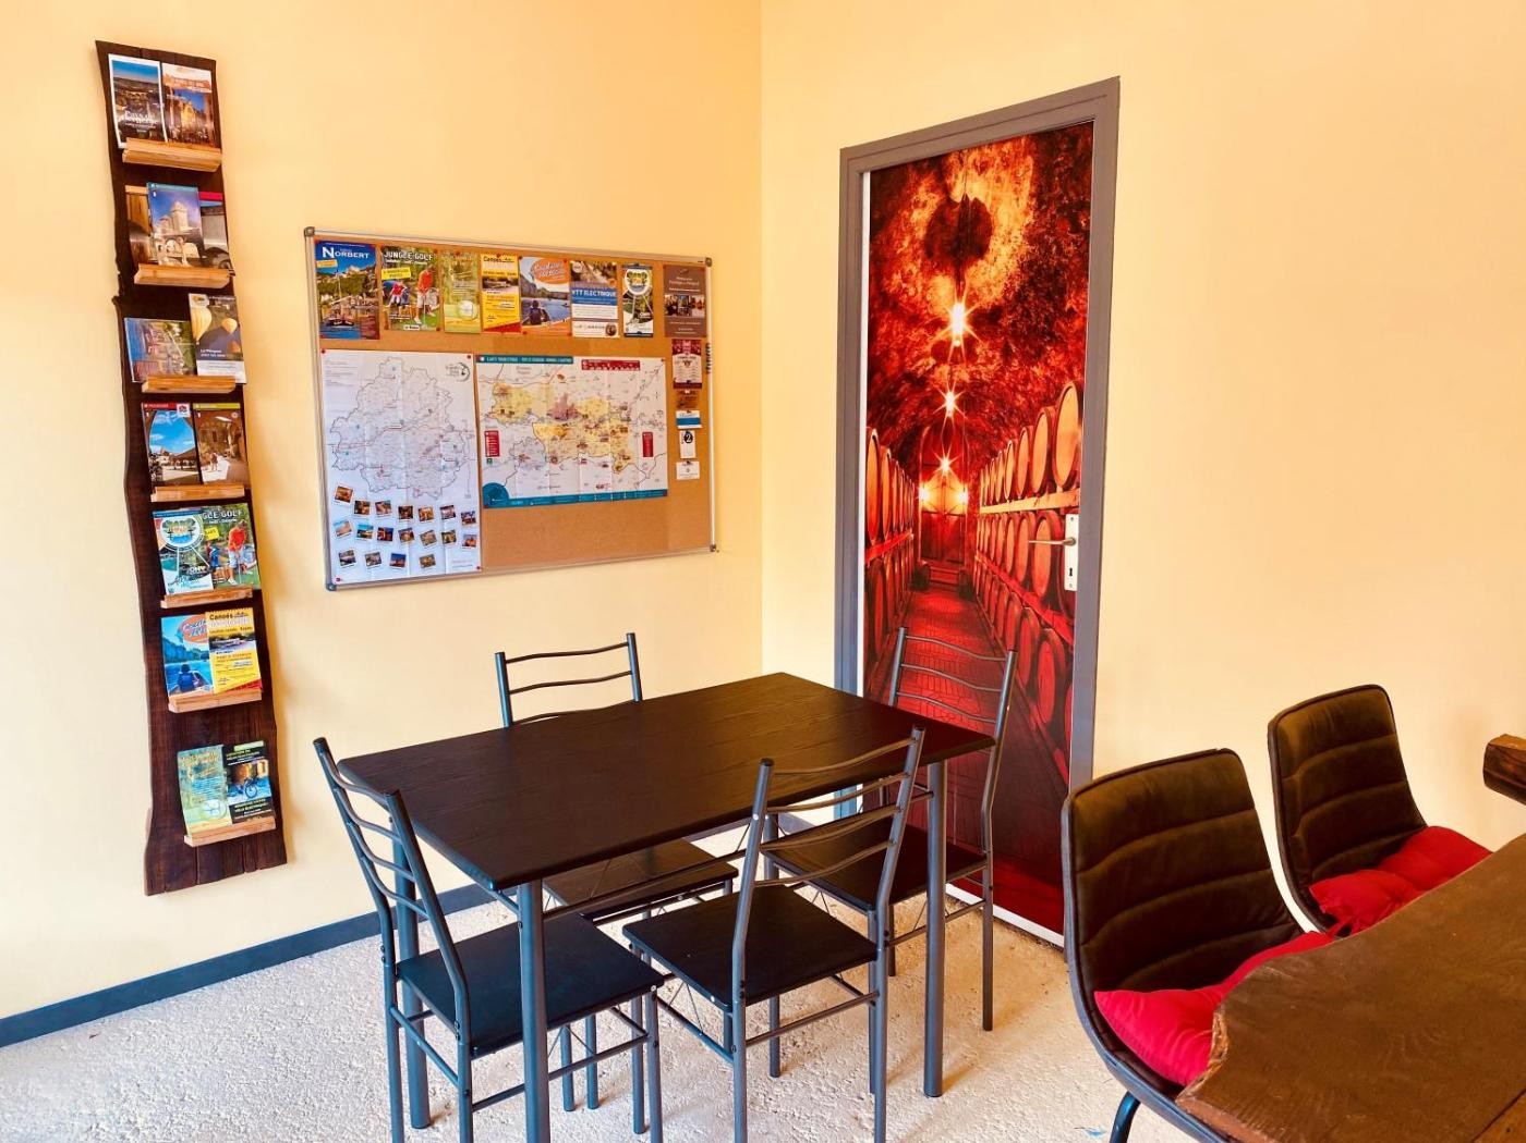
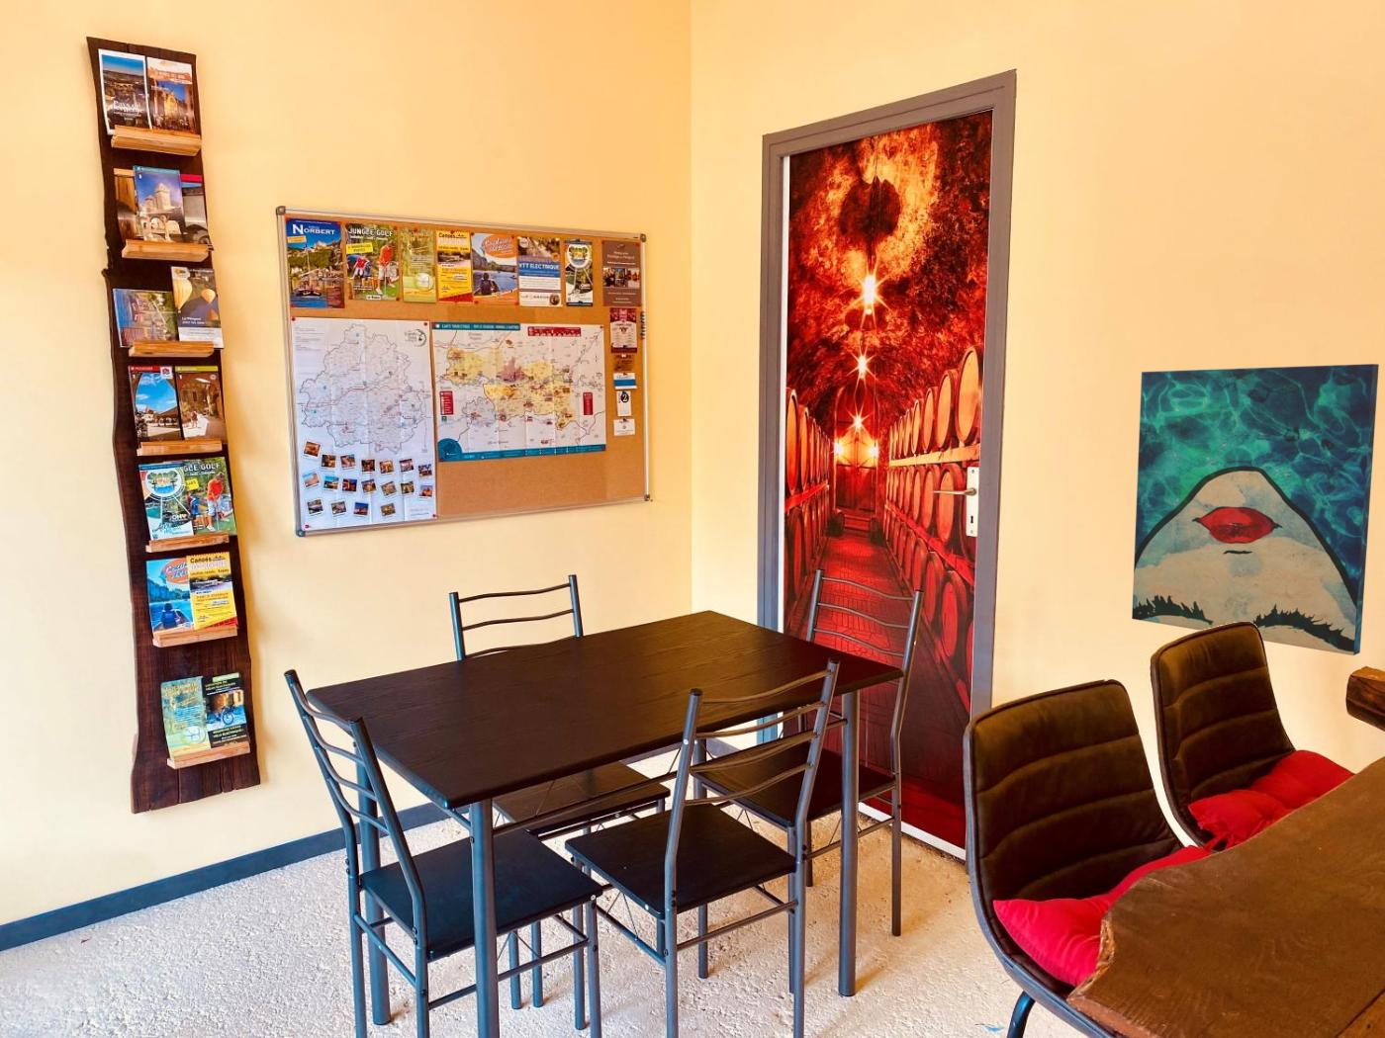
+ wall art (1243, 503)
